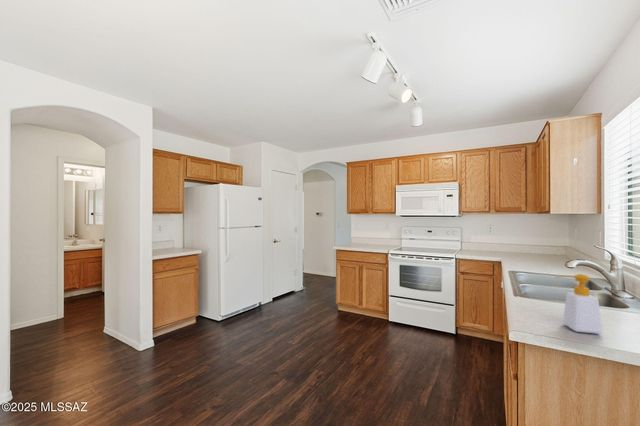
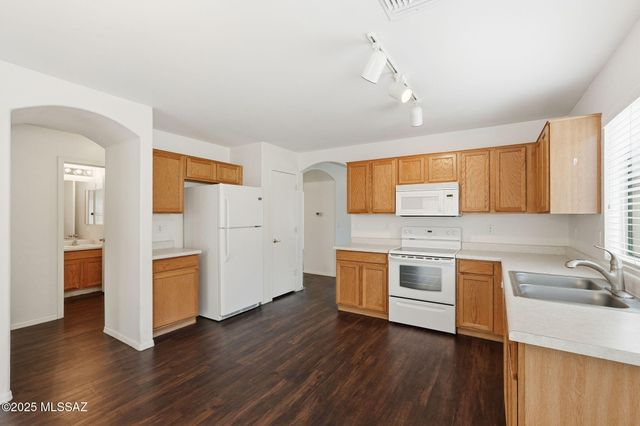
- soap bottle (575, 301)
